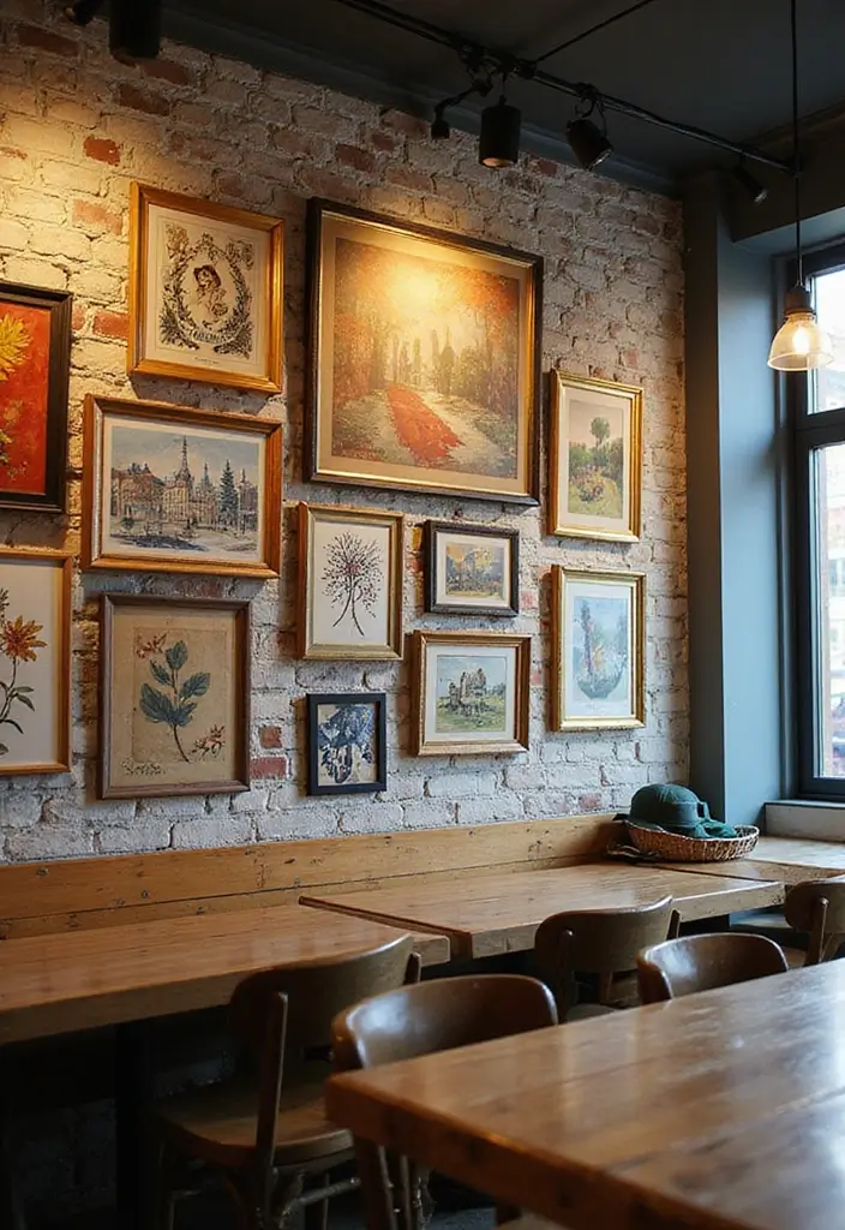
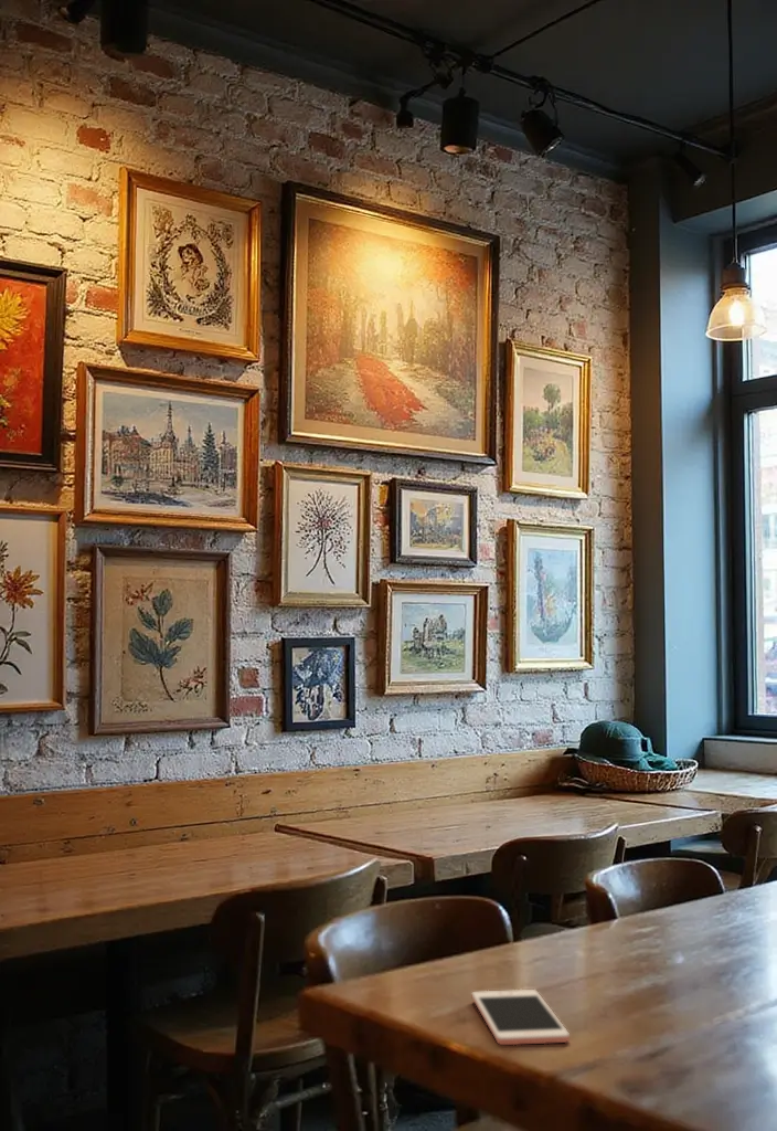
+ cell phone (518, 1015)
